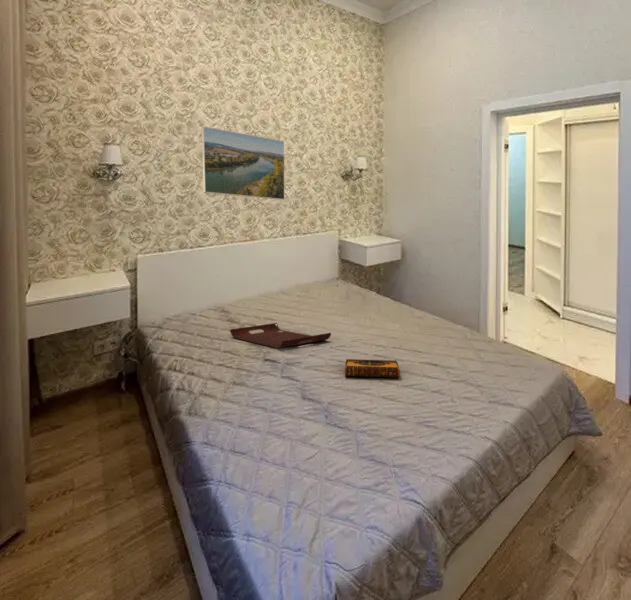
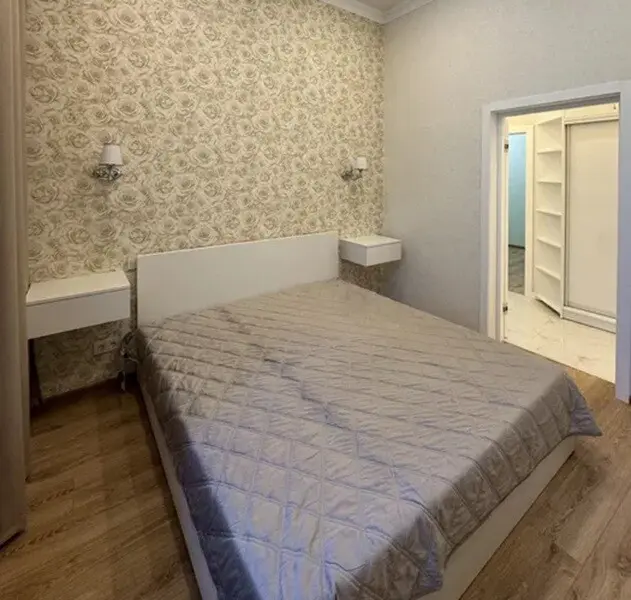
- serving tray (279, 334)
- hardback book (371, 368)
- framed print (245, 165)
